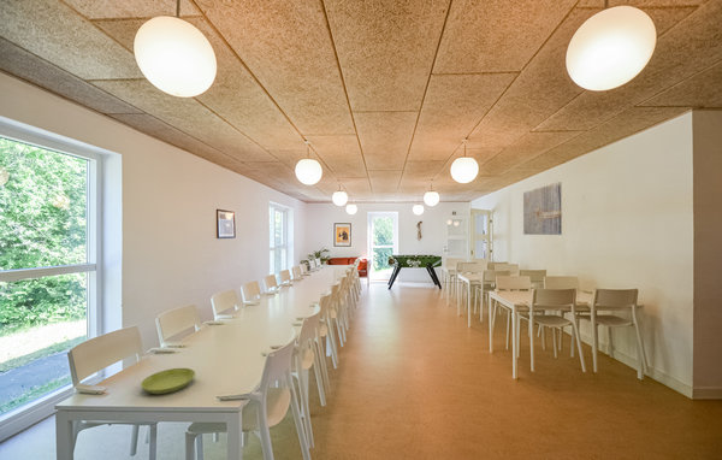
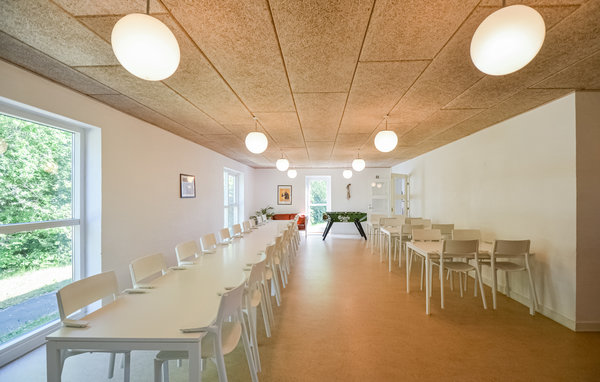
- saucer (168, 381)
- wall art (540, 211)
